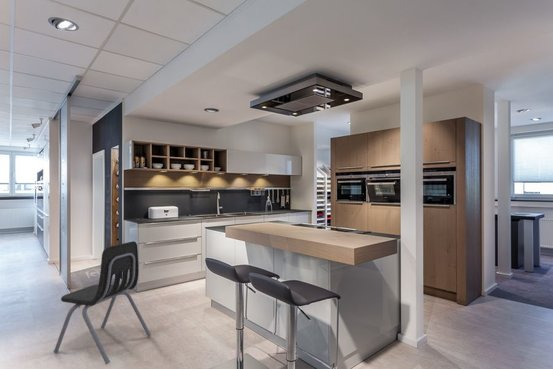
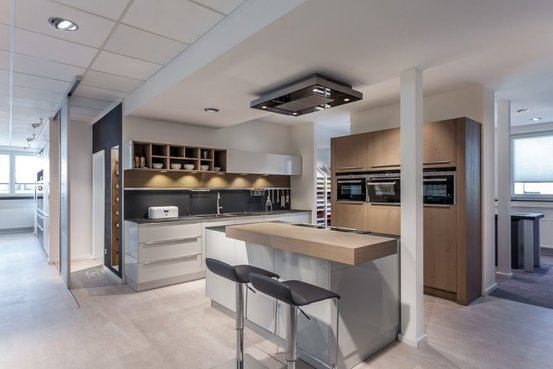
- dining chair (104, 293)
